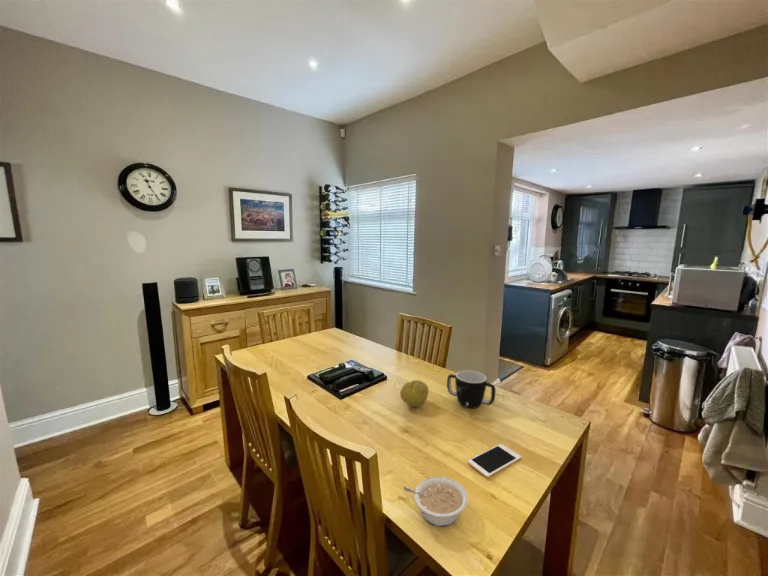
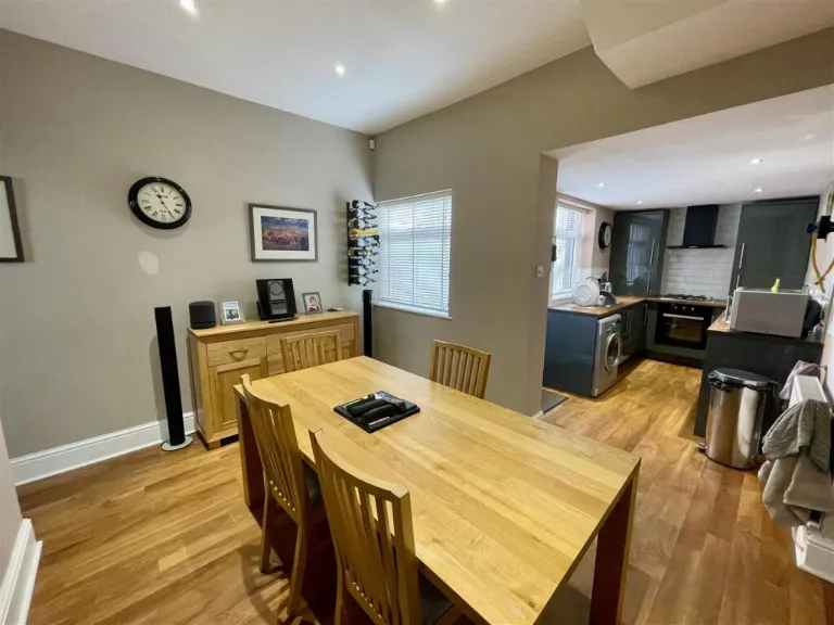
- mug (470, 389)
- cell phone (494, 459)
- legume (438, 502)
- fruit (414, 393)
